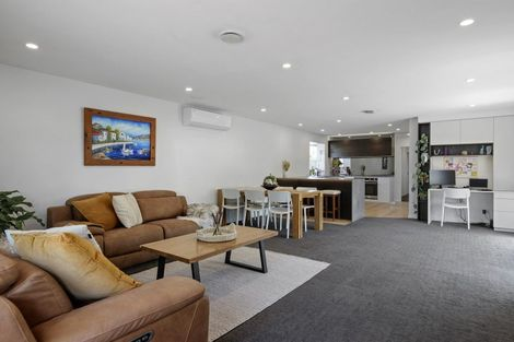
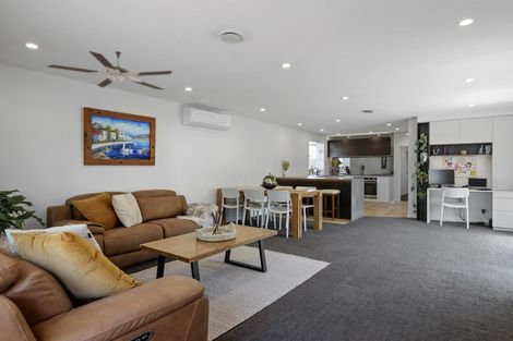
+ ceiling fan (112, 66)
